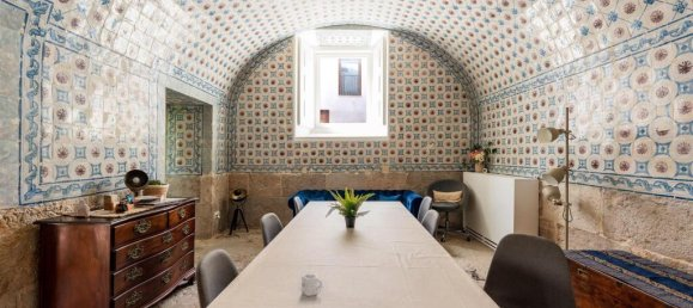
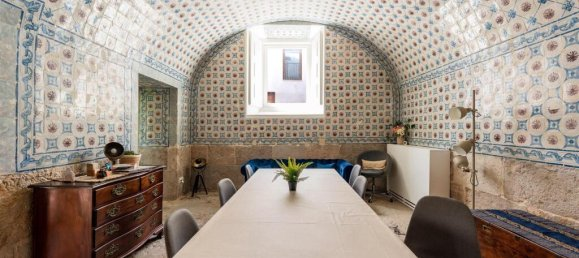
- cup (311, 284)
